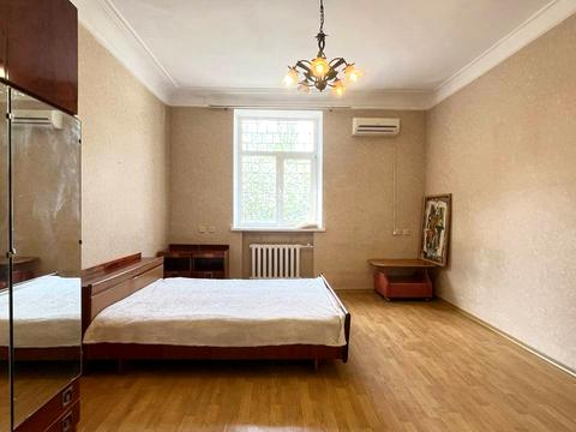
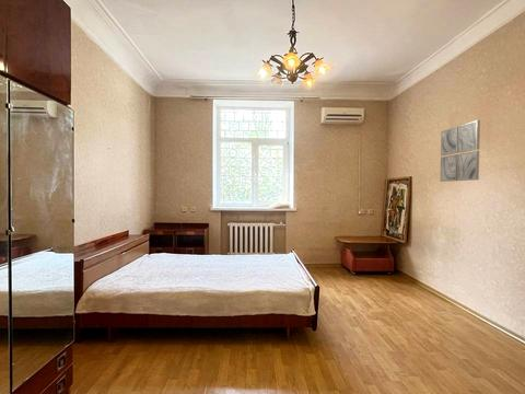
+ wall art (458, 152)
